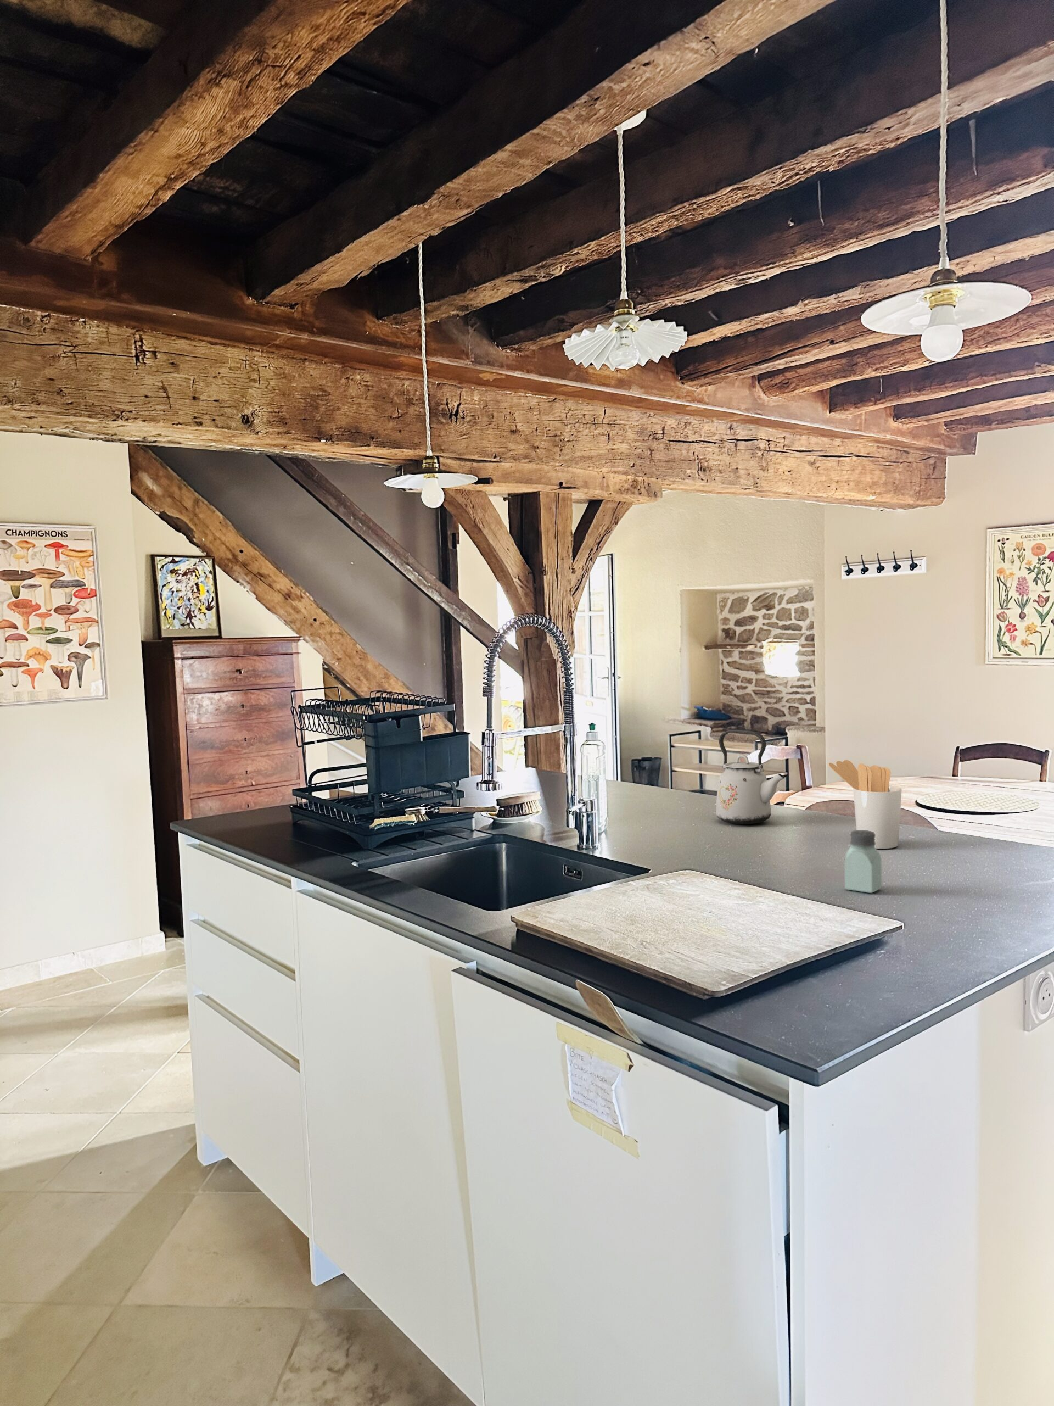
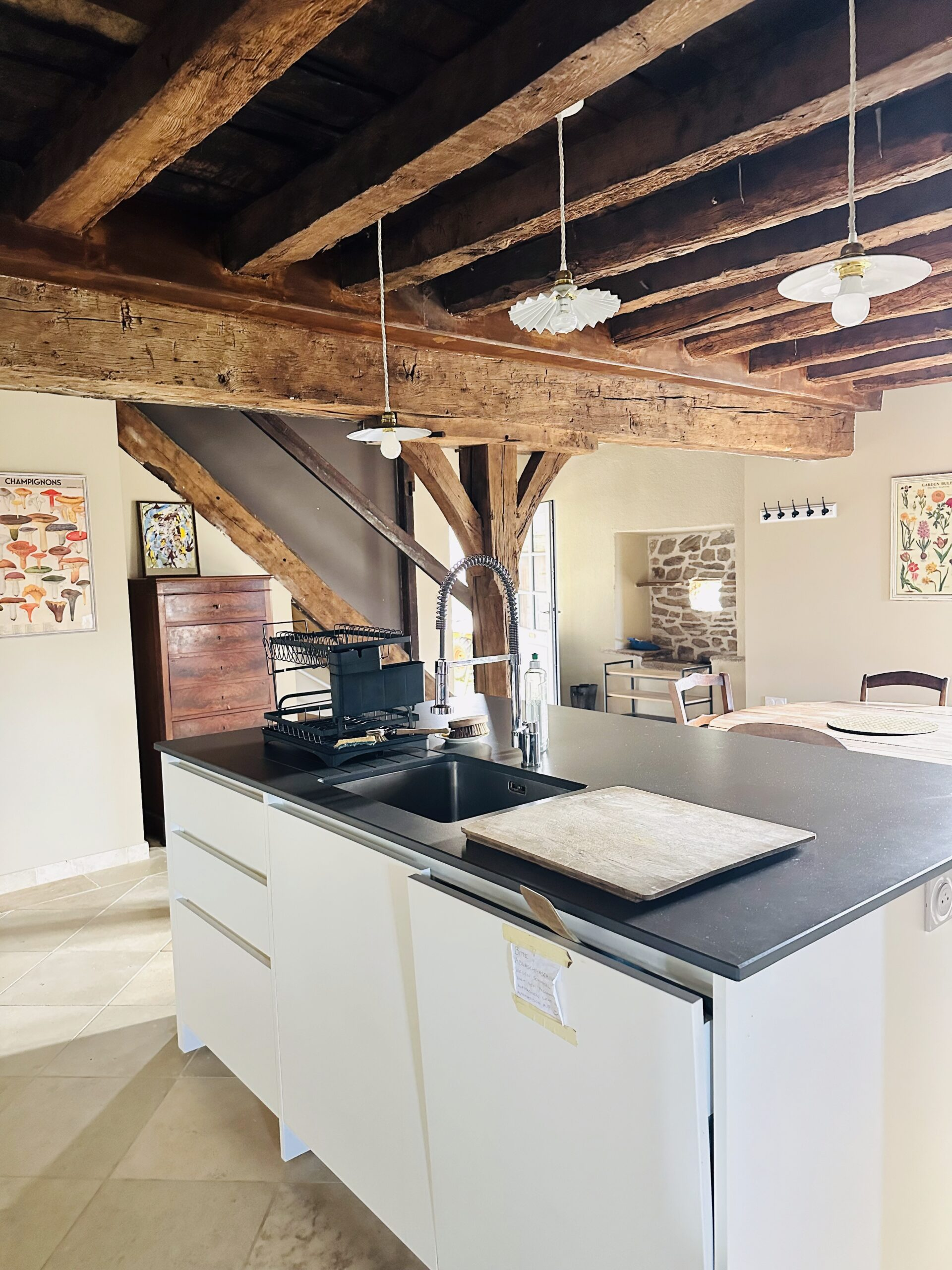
- kettle (751, 776)
- saltshaker (862, 860)
- utensil holder (865, 802)
